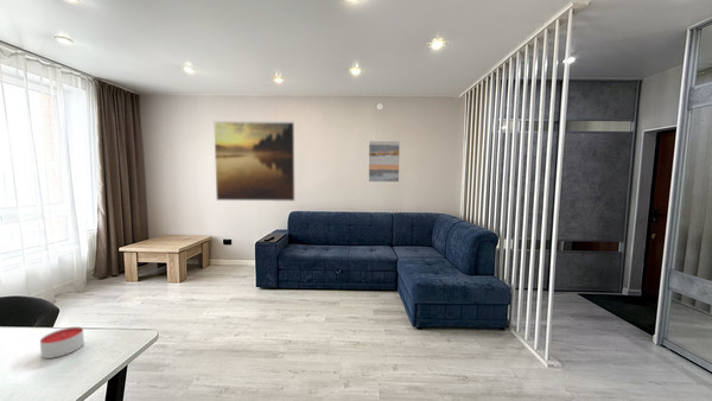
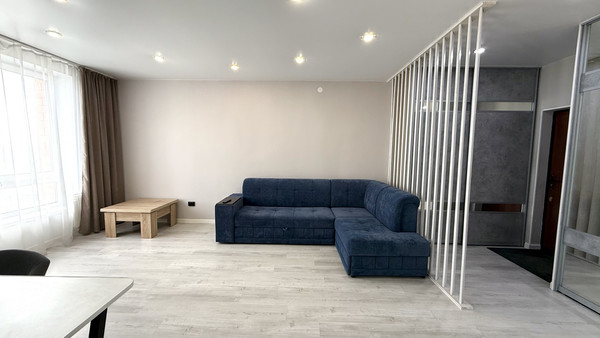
- candle (62, 340)
- wall art (383, 161)
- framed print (254, 161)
